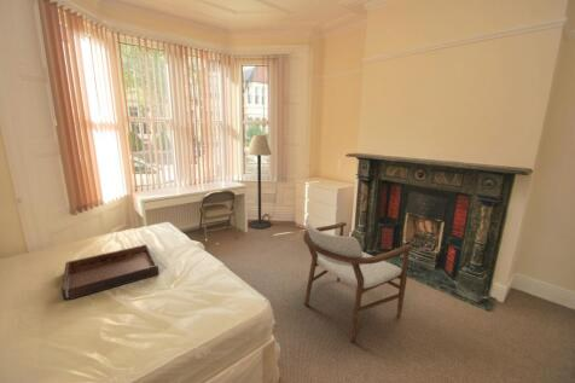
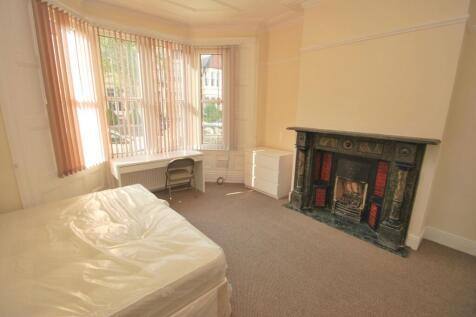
- floor lamp (259, 181)
- armchair (347, 267)
- serving tray (111, 267)
